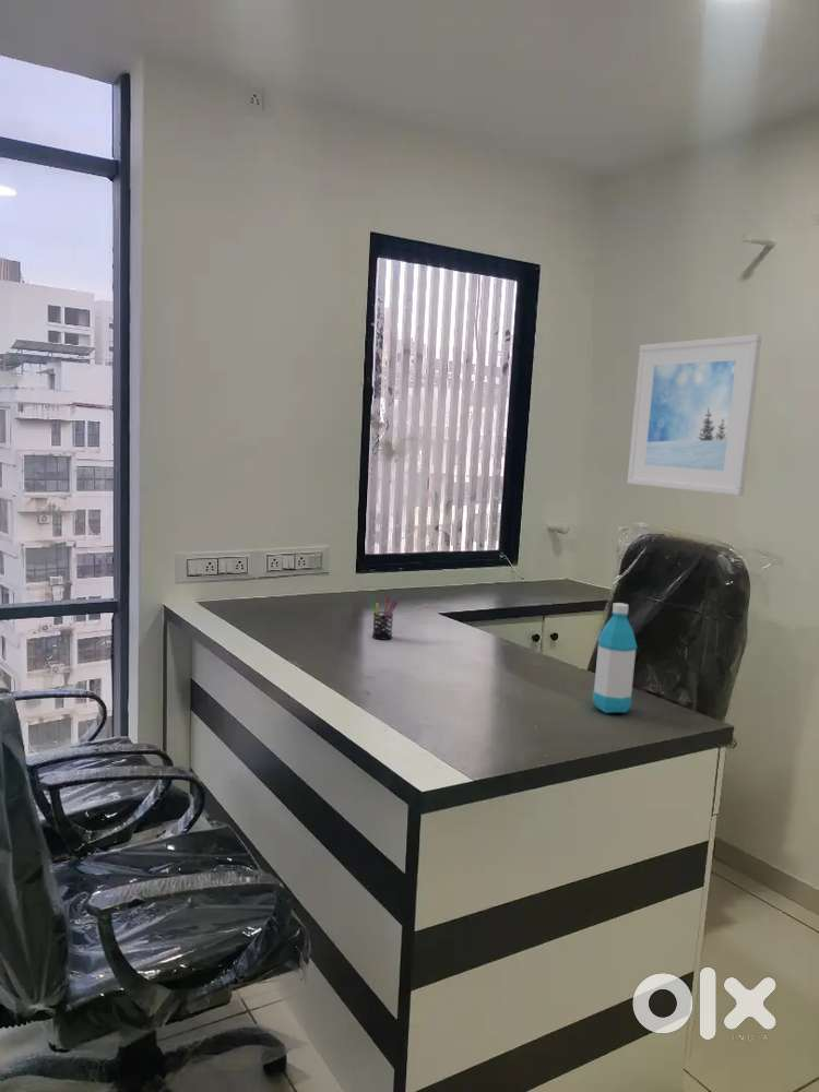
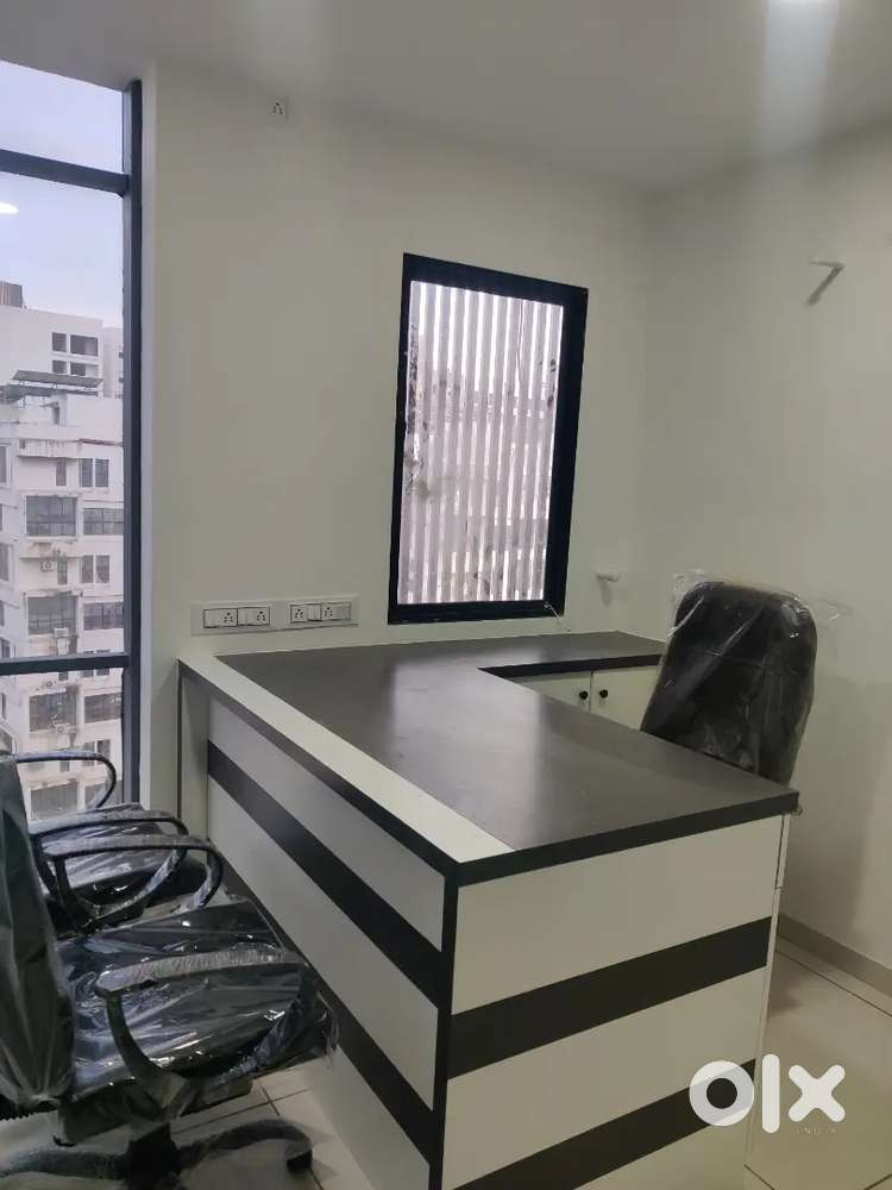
- water bottle (616, 657)
- pen holder (381, 616)
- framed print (688, 415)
